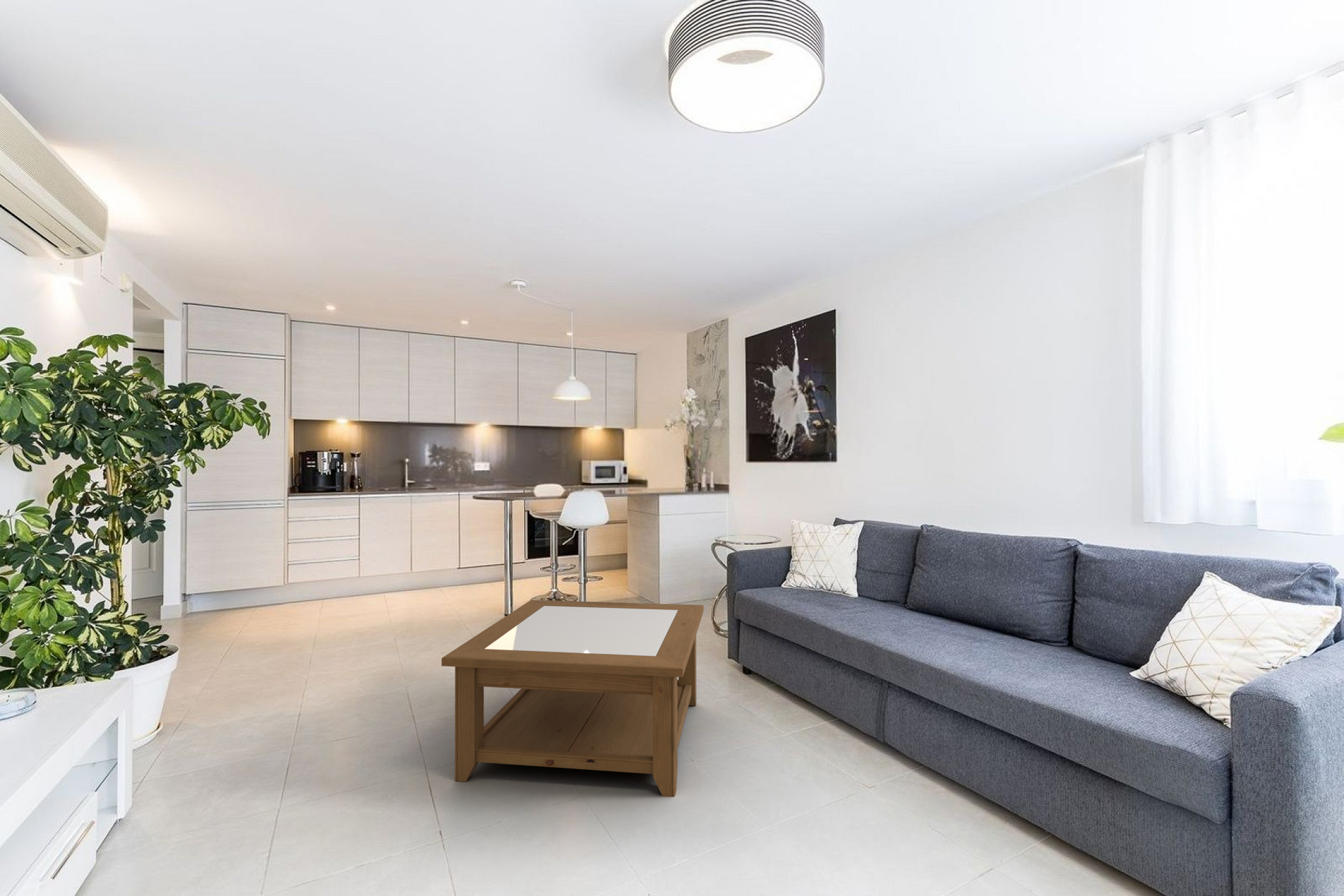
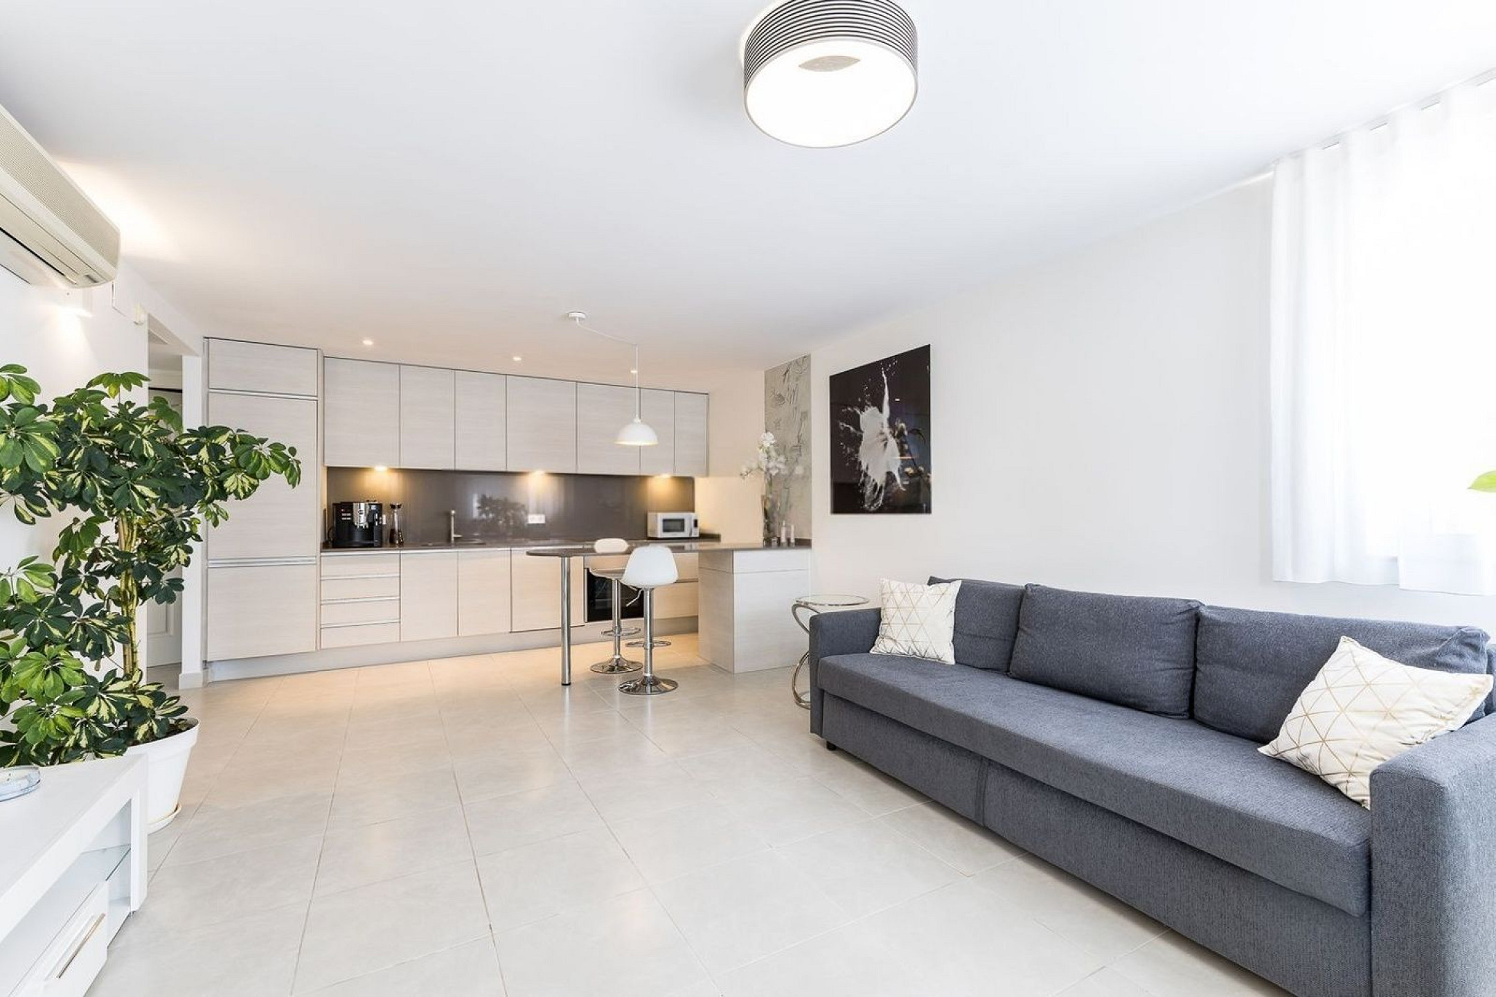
- coffee table (592, 681)
